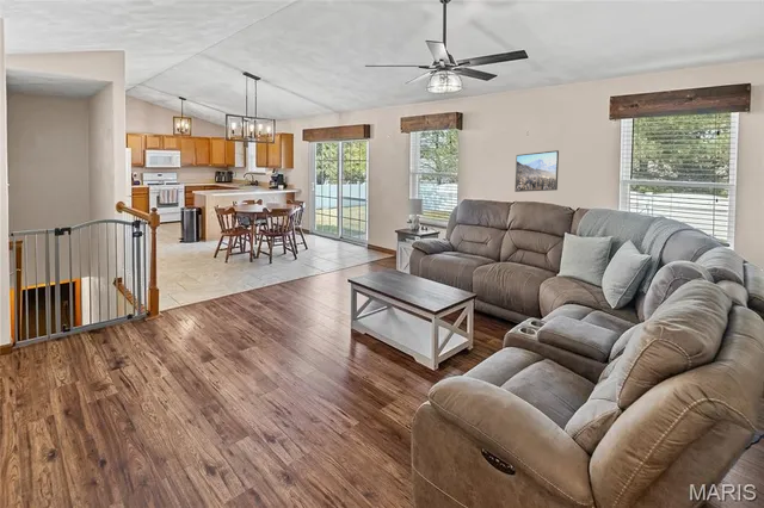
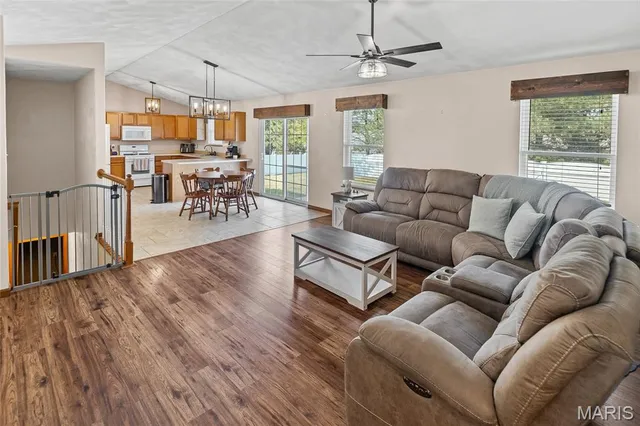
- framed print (535, 172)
